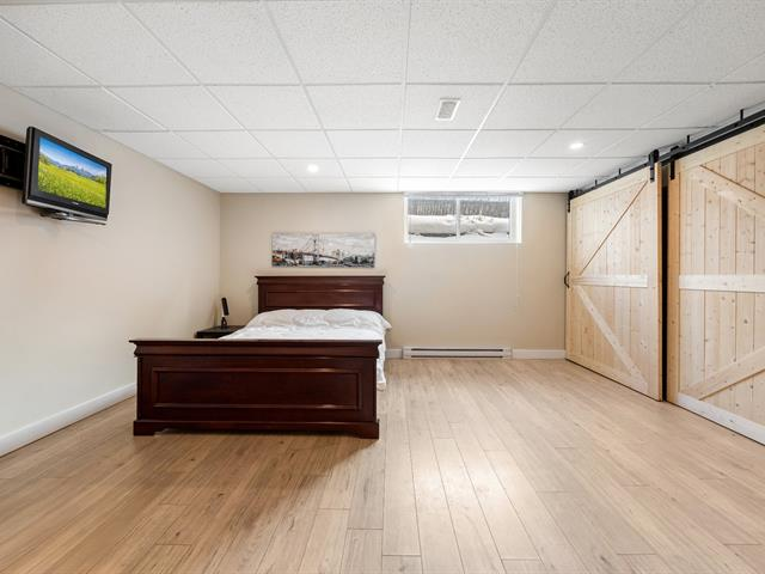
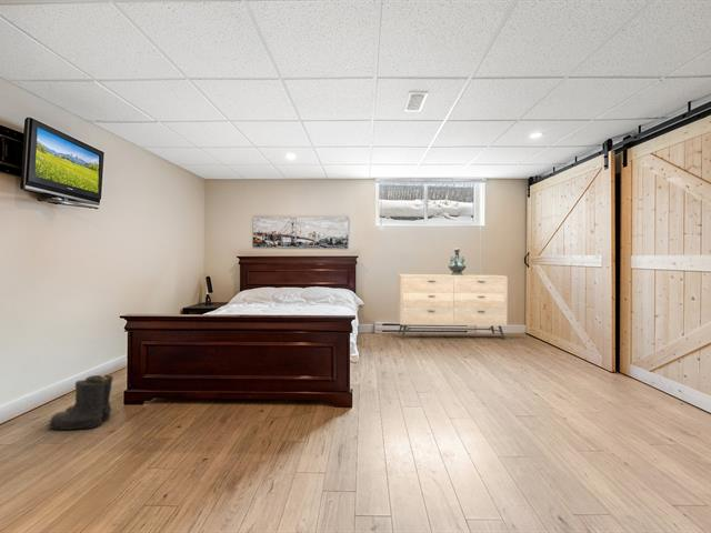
+ boots (82, 400)
+ dresser (449, 305)
+ decorative urn (457, 261)
